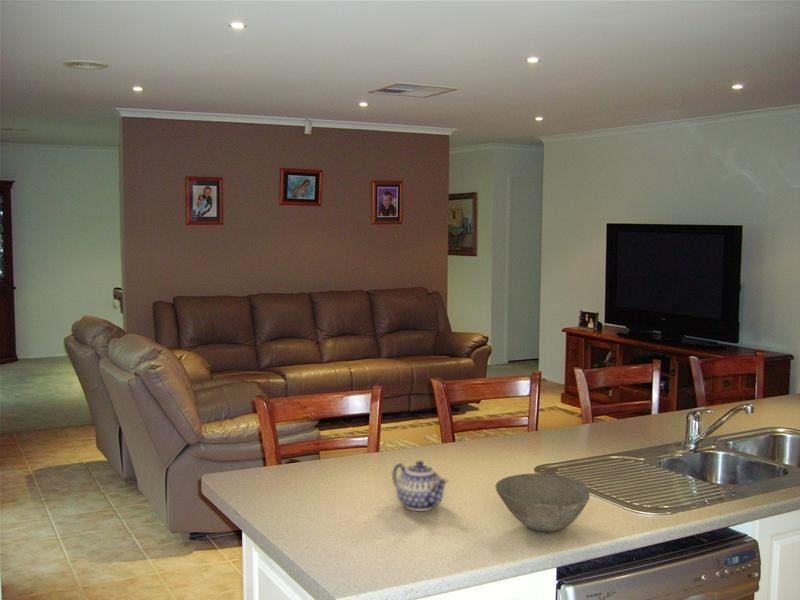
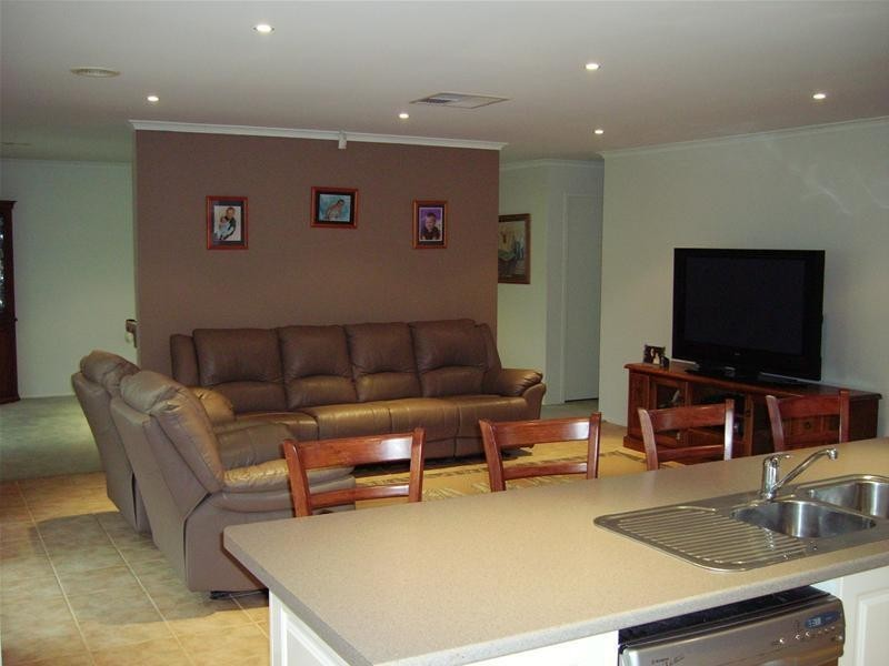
- bowl (542, 507)
- teapot (419, 483)
